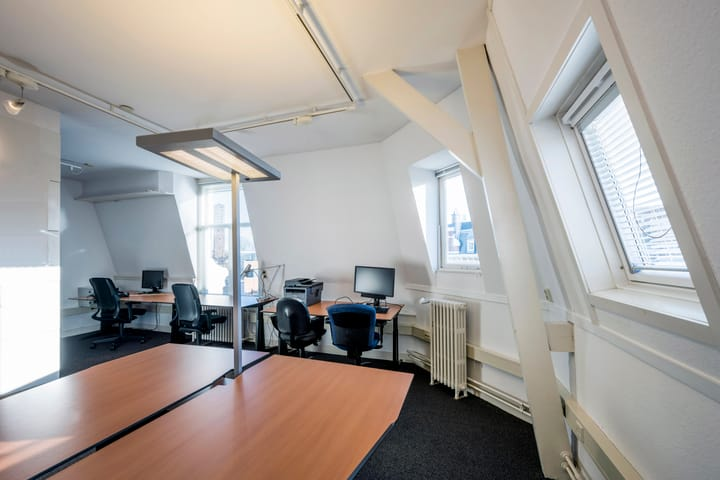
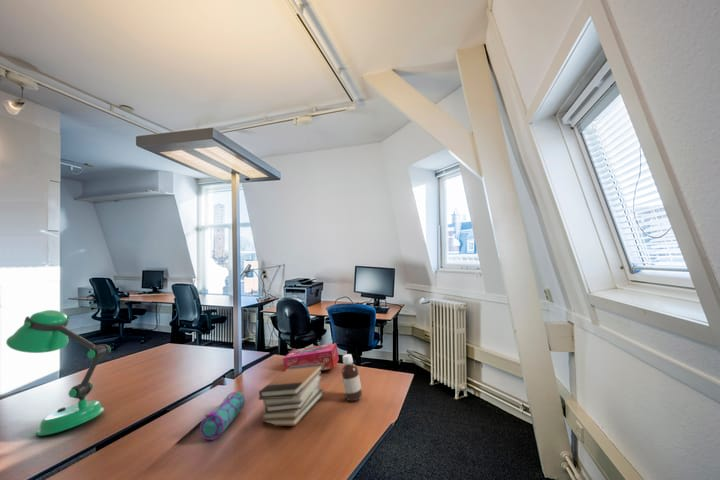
+ pencil case (223, 412)
+ tissue box (311, 358)
+ desk lamp (60, 348)
+ bottle (350, 376)
+ book stack (295, 391)
